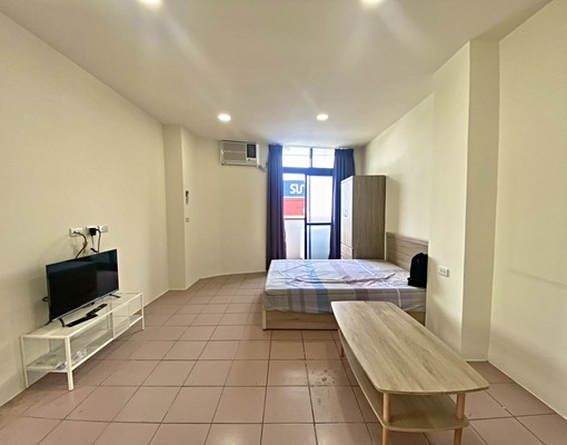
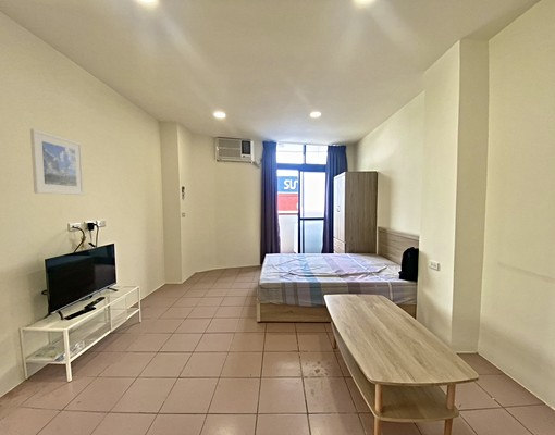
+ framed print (60, 165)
